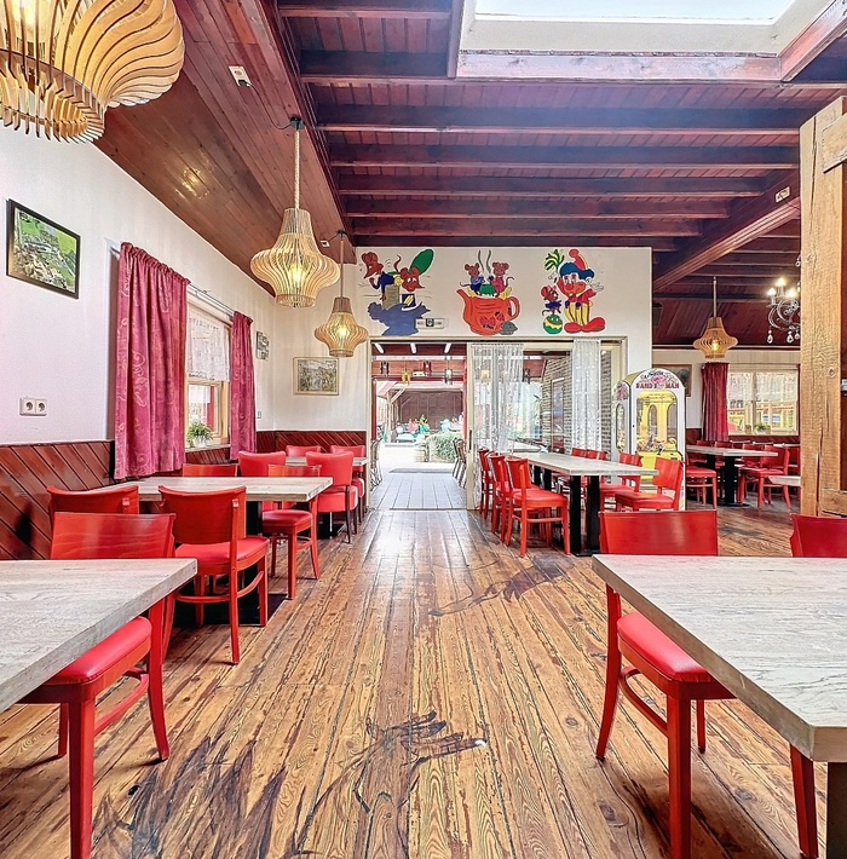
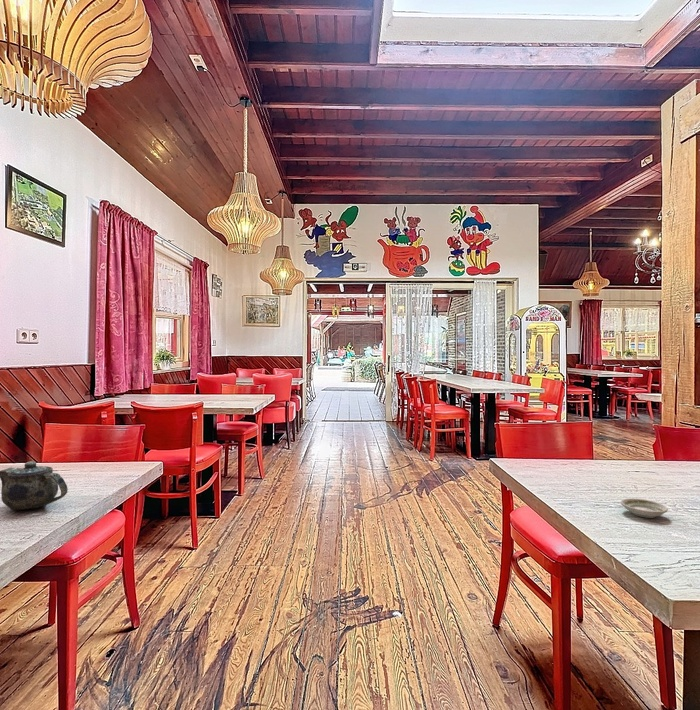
+ saucer (643, 509)
+ chinaware (31, 484)
